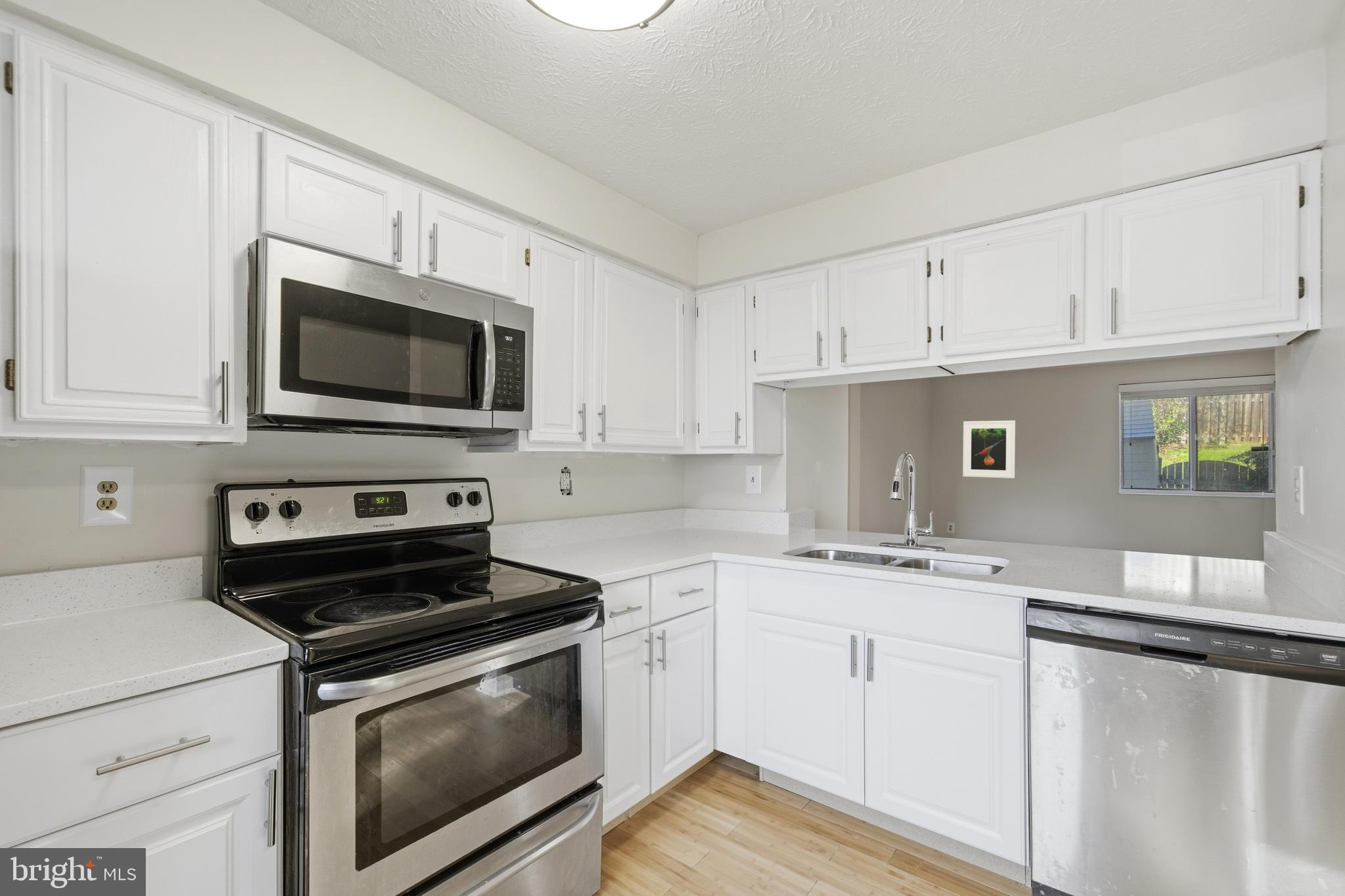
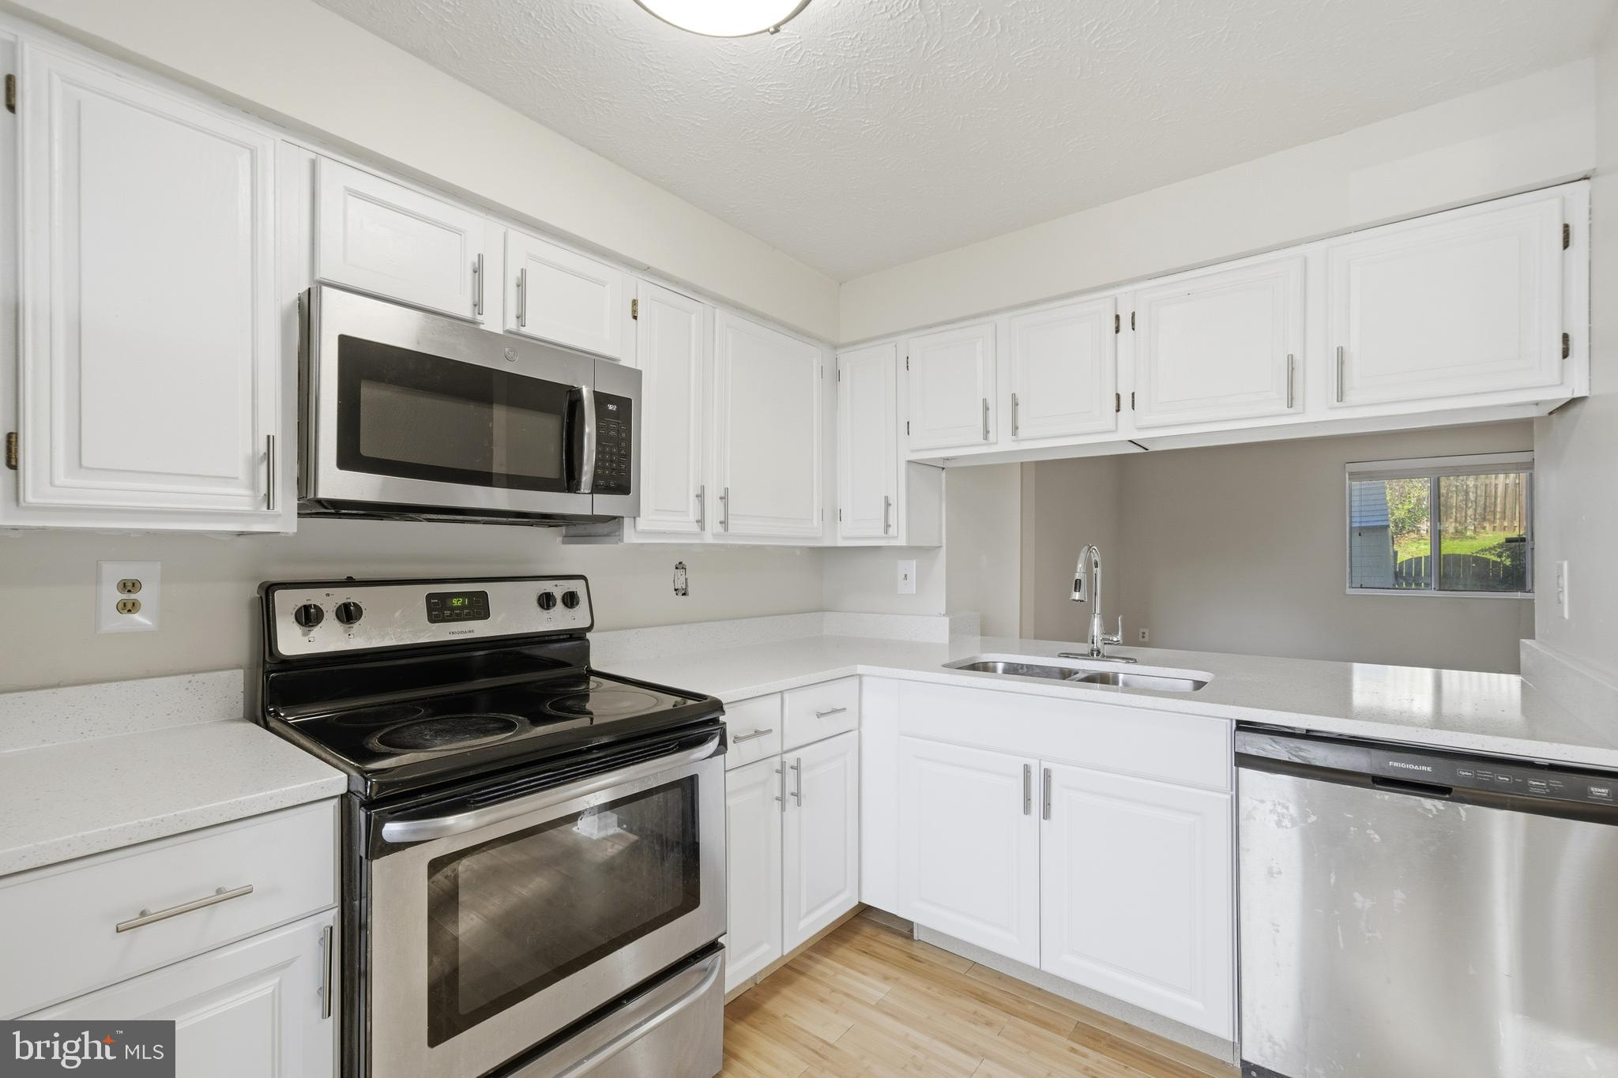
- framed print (988, 449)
